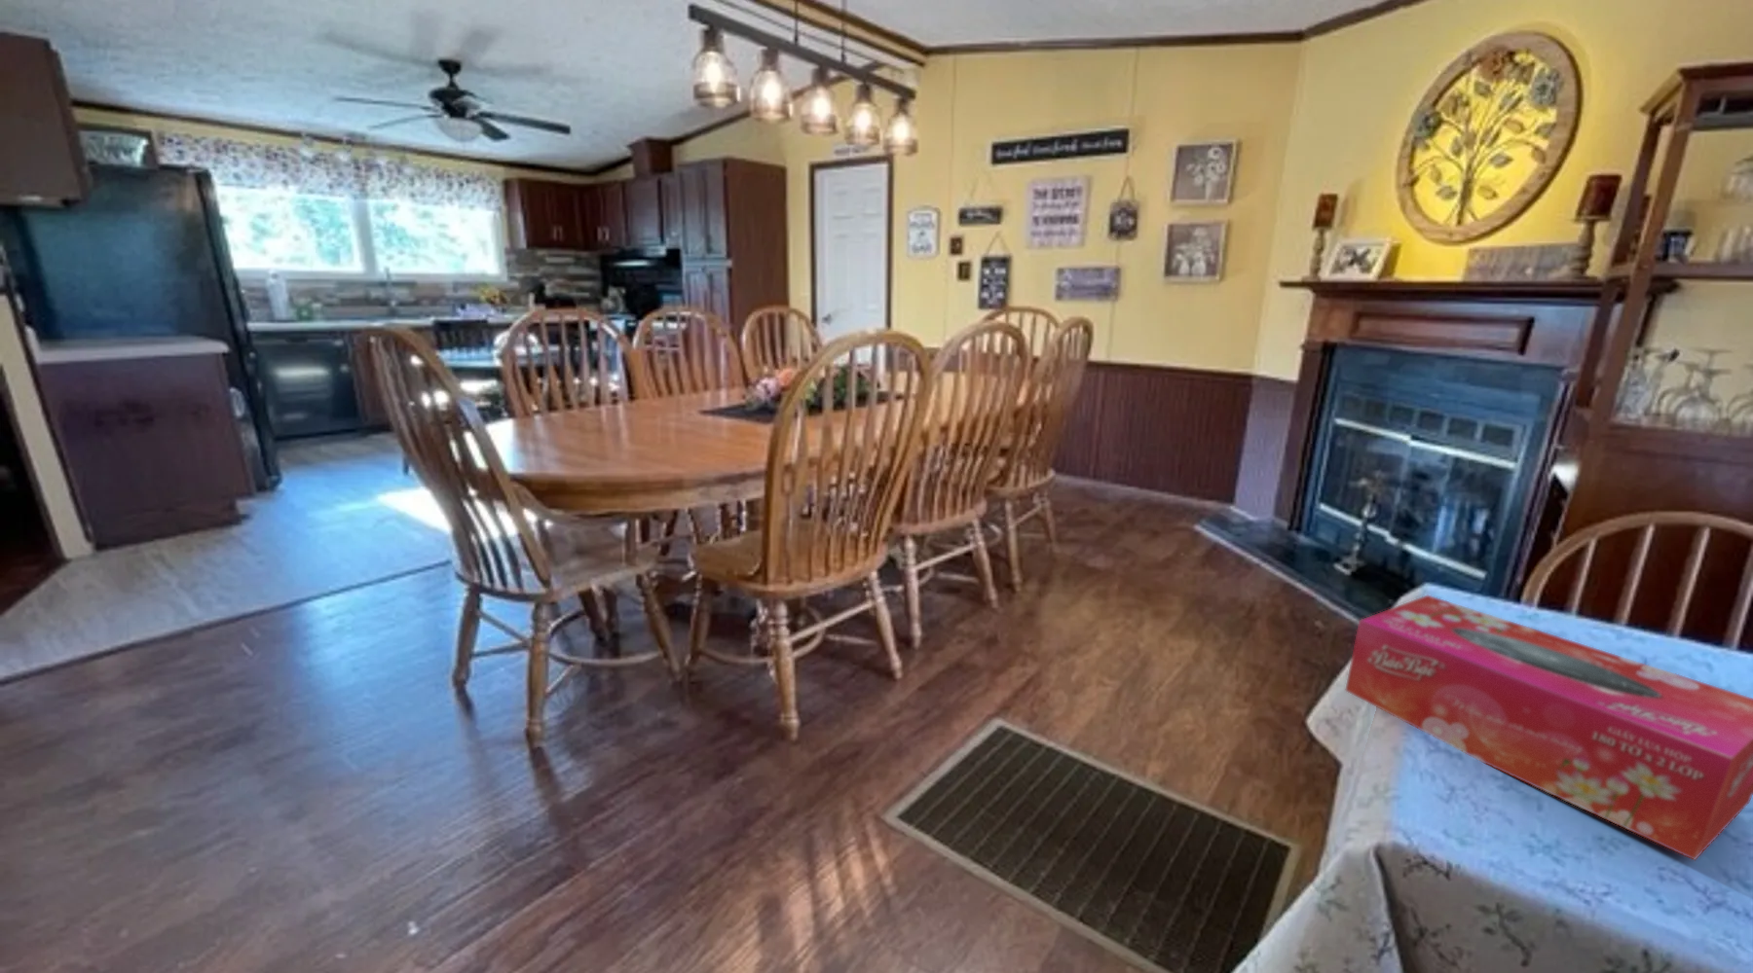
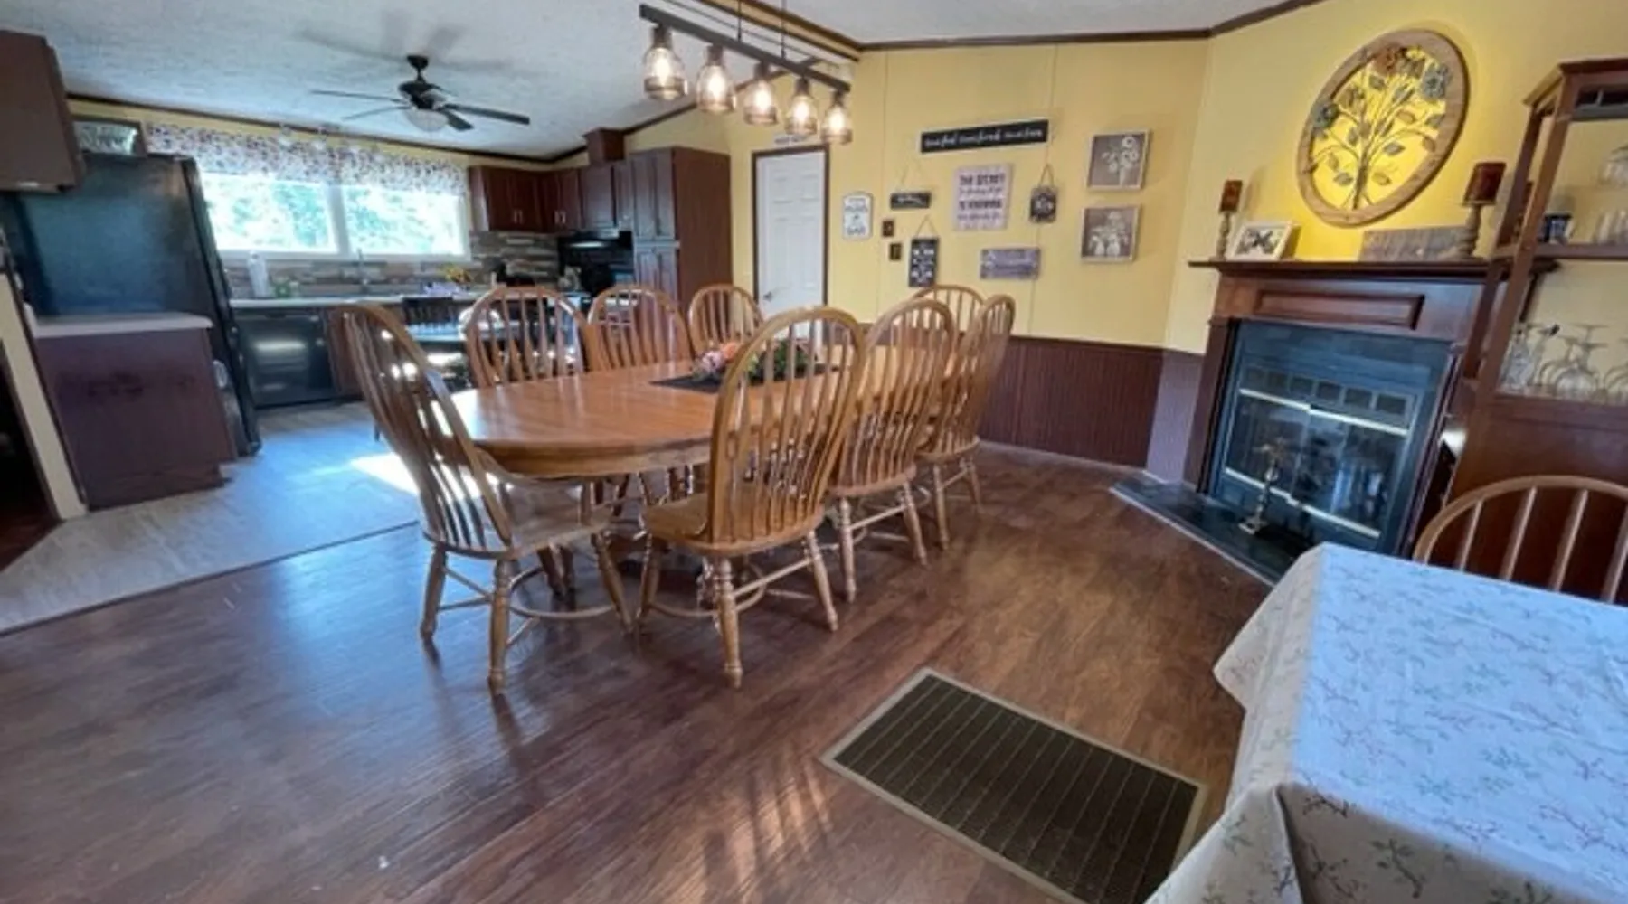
- tissue box (1536, 702)
